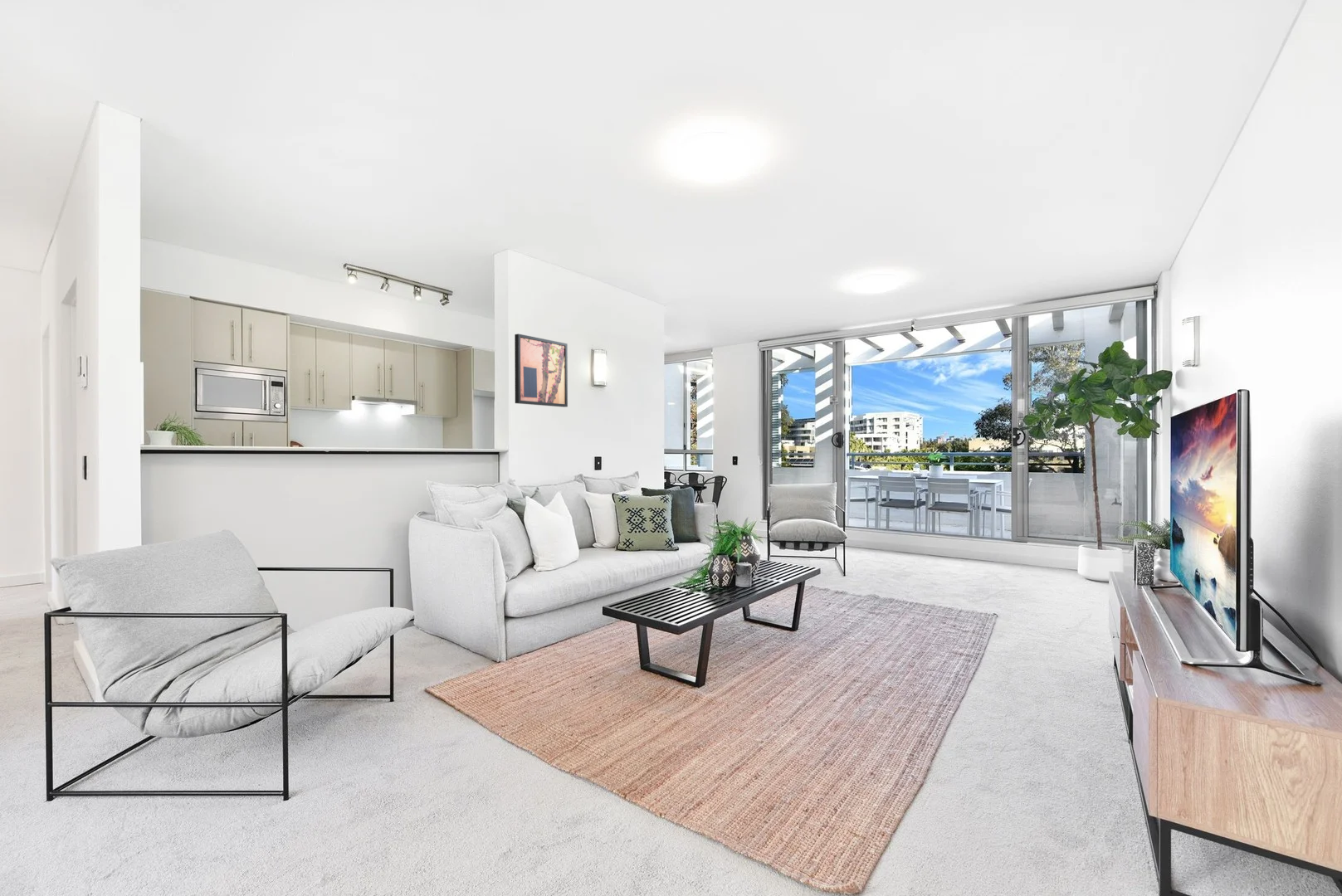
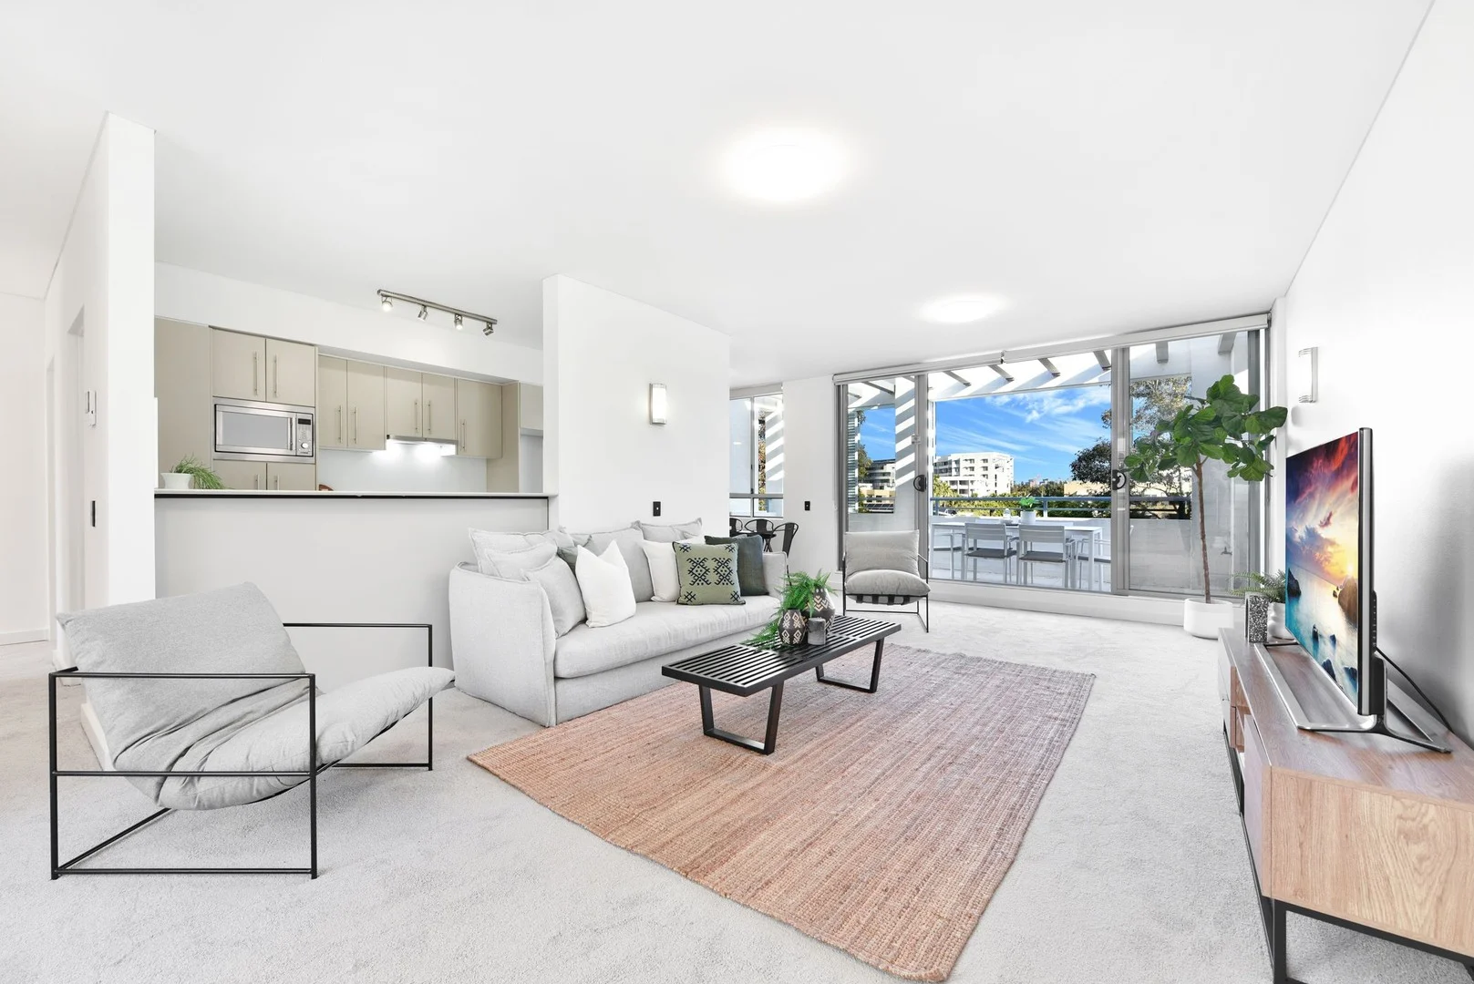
- wall art (542, 372)
